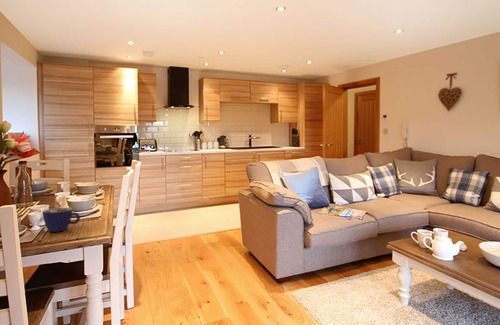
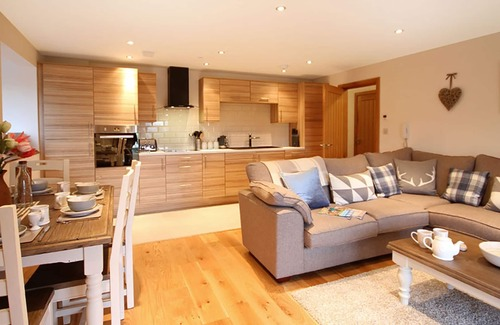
- cup (62, 219)
